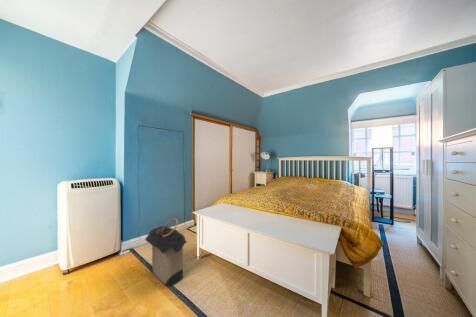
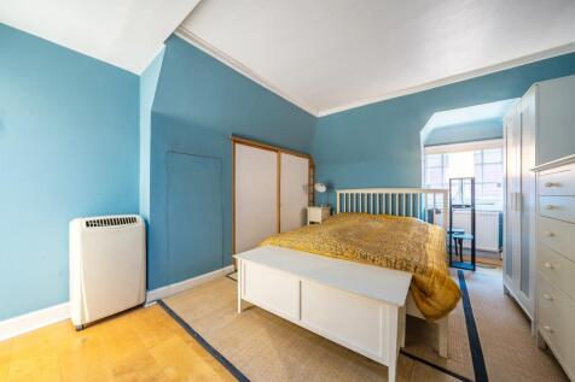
- laundry hamper (165, 246)
